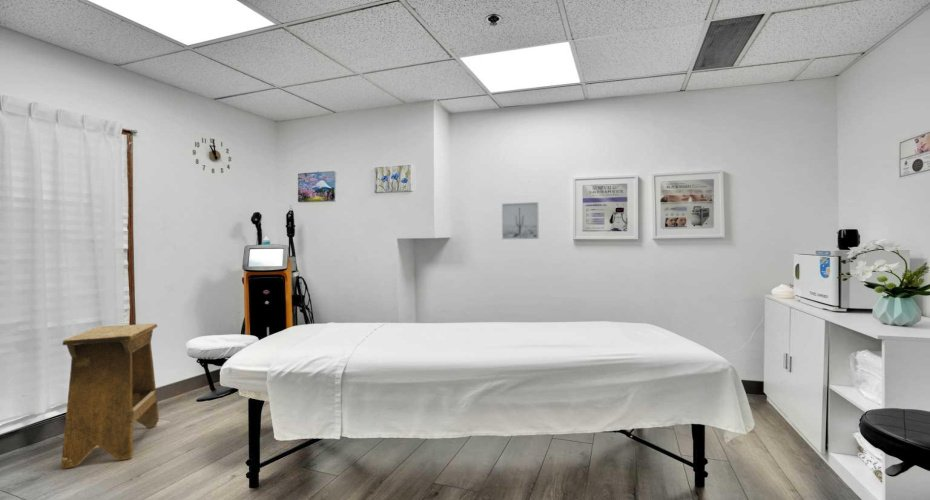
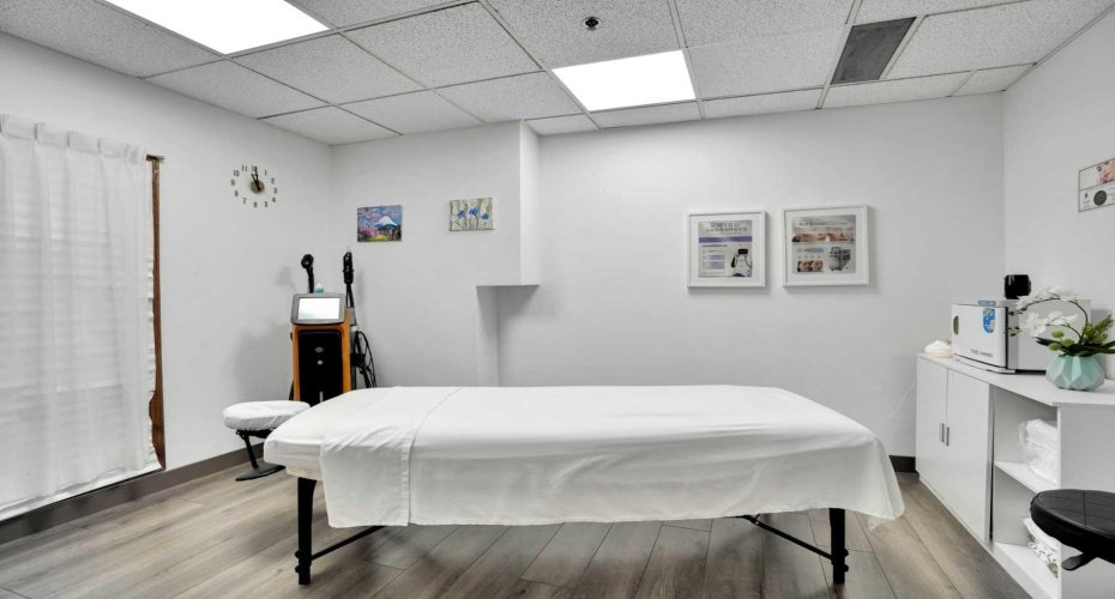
- wall art (519, 221)
- stool (115, 387)
